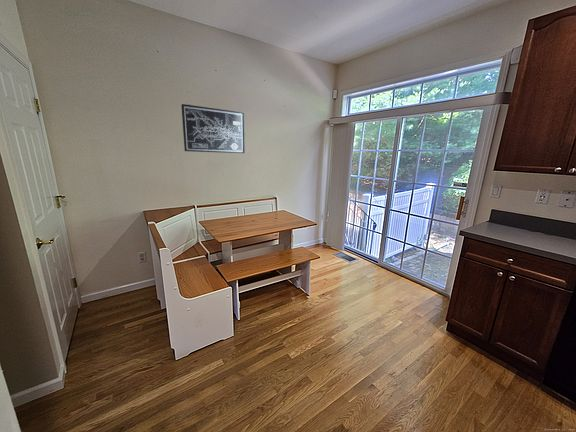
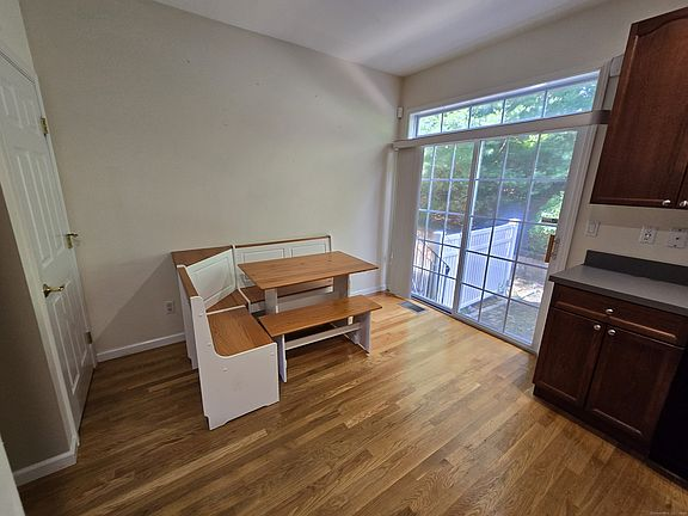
- wall art (215, 131)
